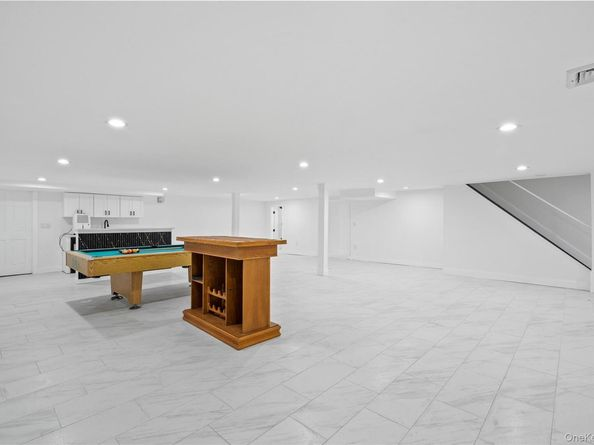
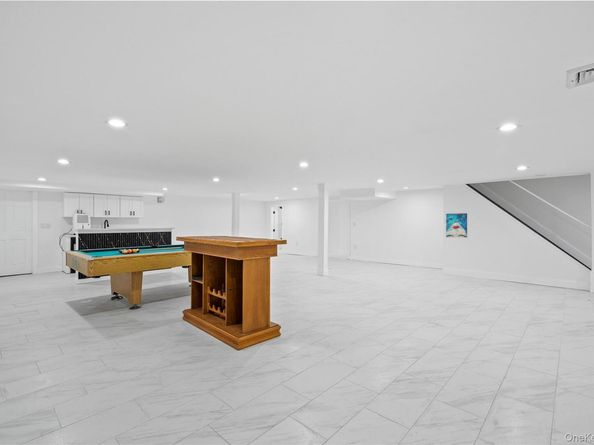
+ wall art (456, 225)
